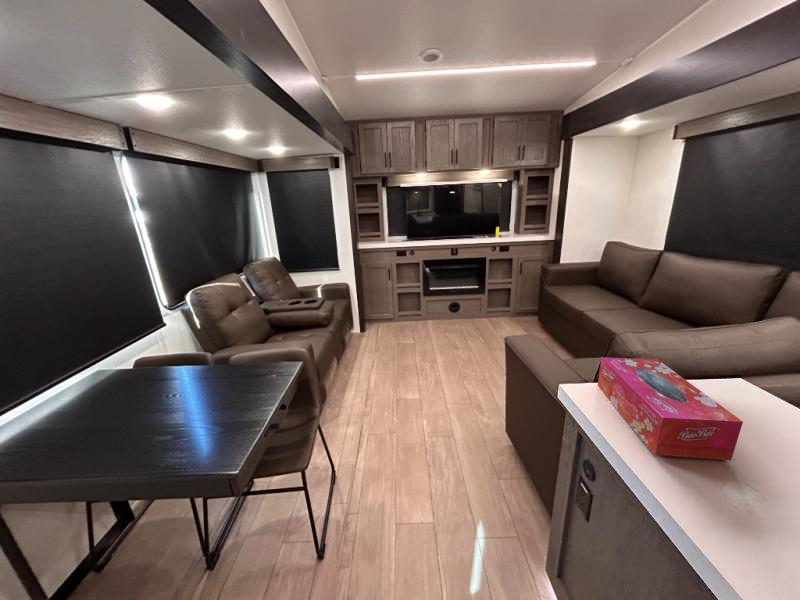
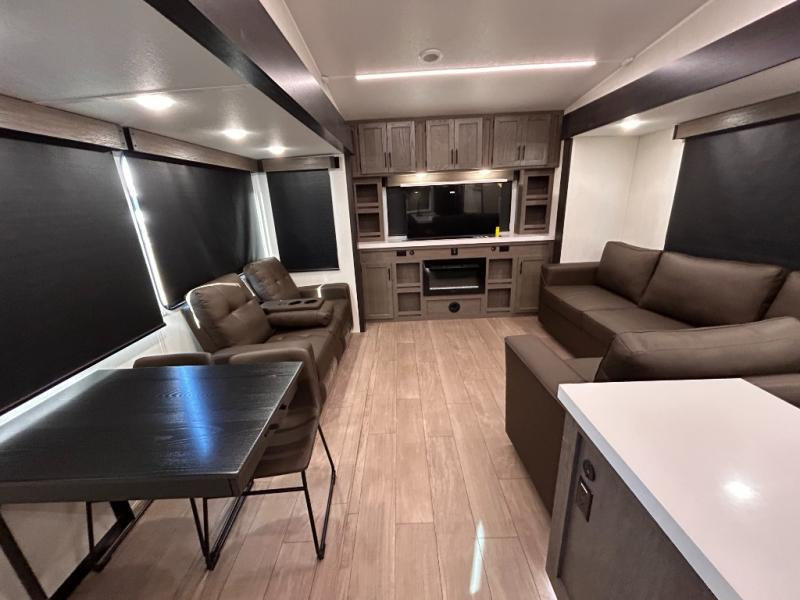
- tissue box (655, 400)
